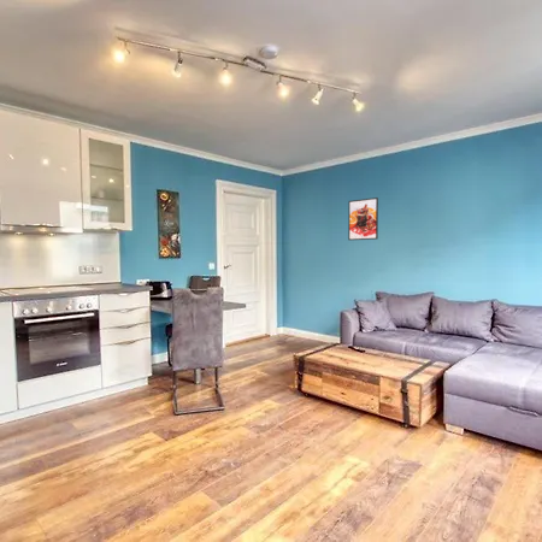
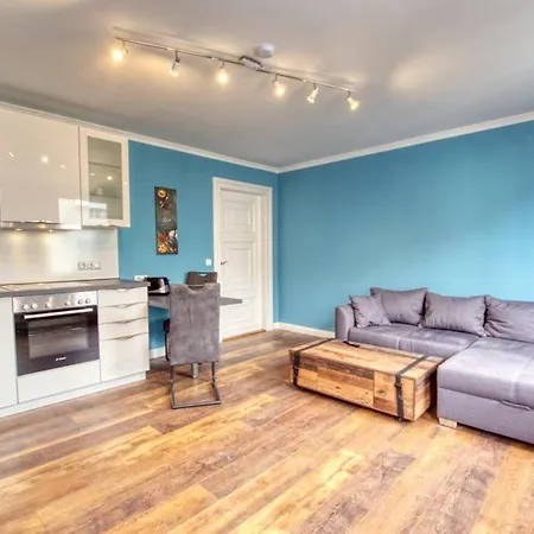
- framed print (363, 219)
